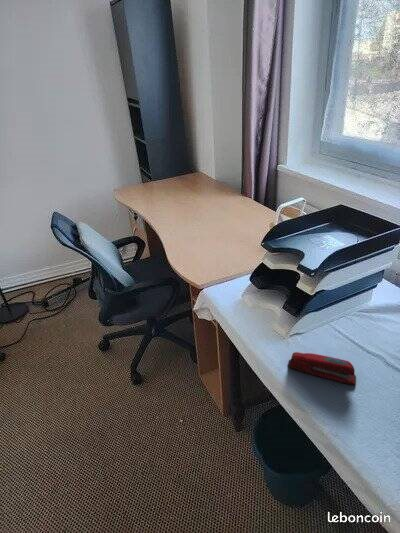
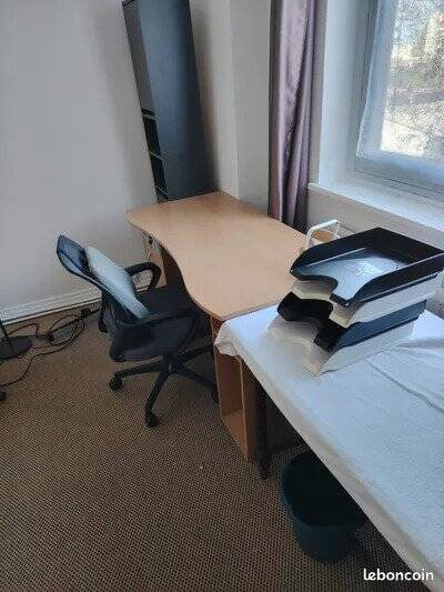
- stapler (321, 364)
